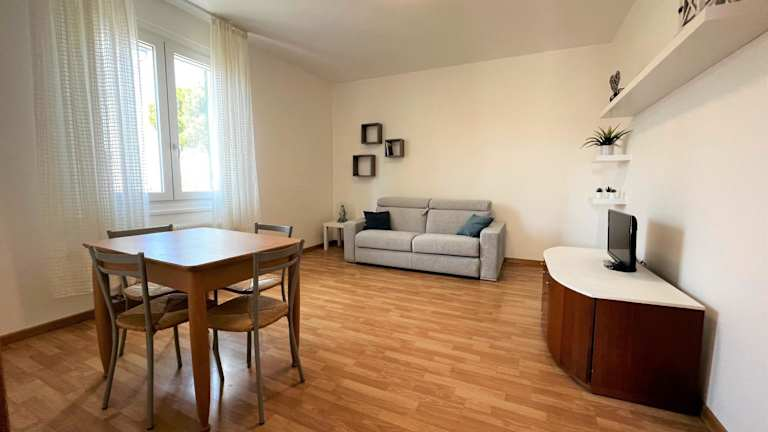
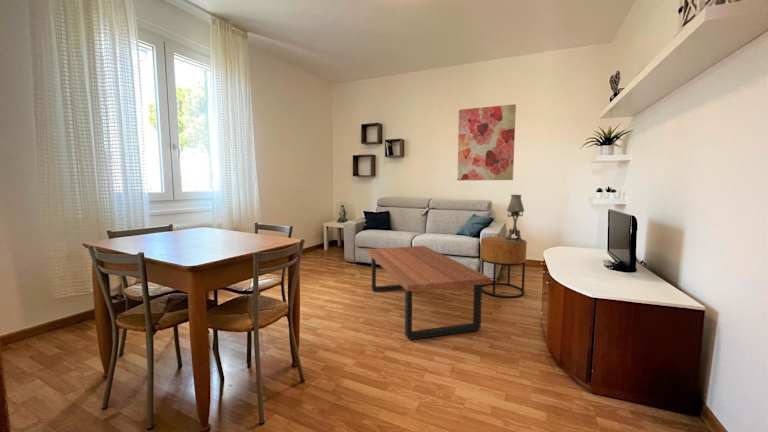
+ table lamp (514, 218)
+ wall art (485, 144)
+ coffee table (417, 284)
+ side table (502, 264)
